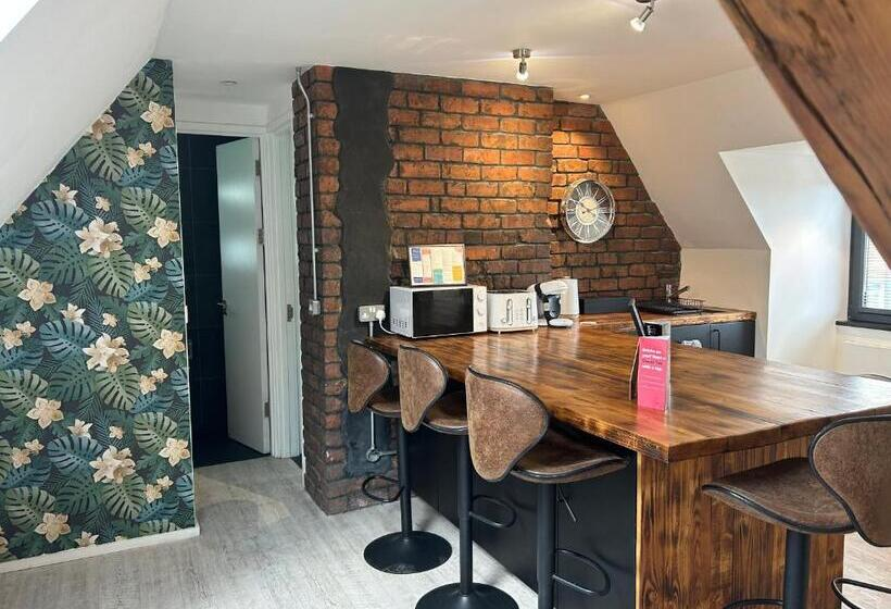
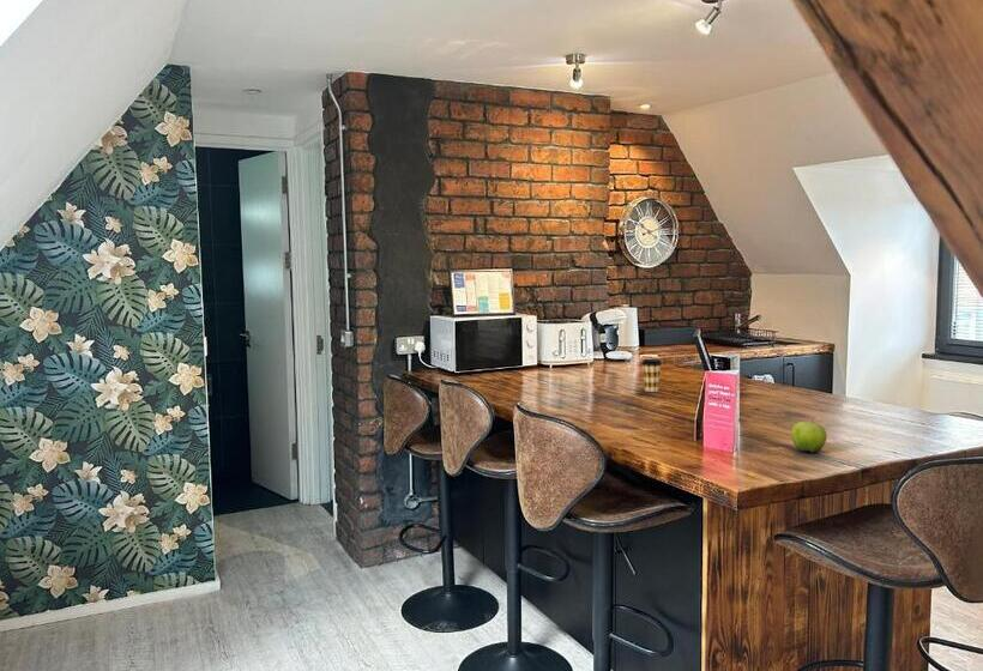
+ fruit (808, 435)
+ coffee cup (651, 375)
